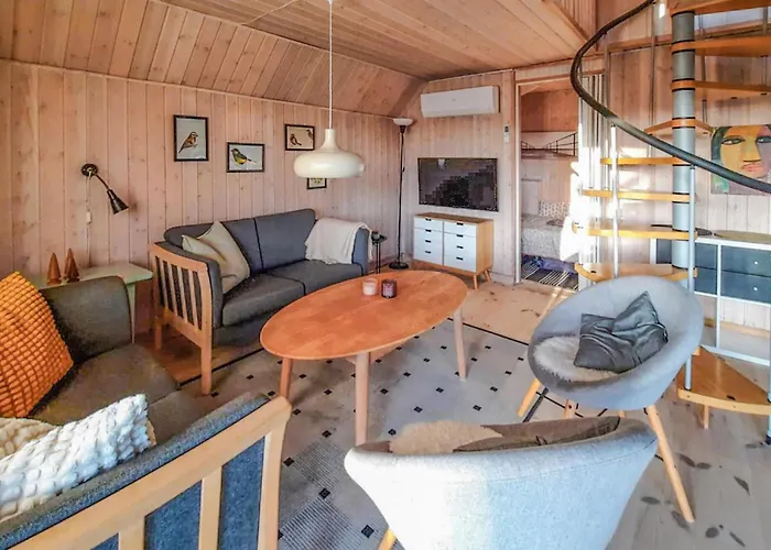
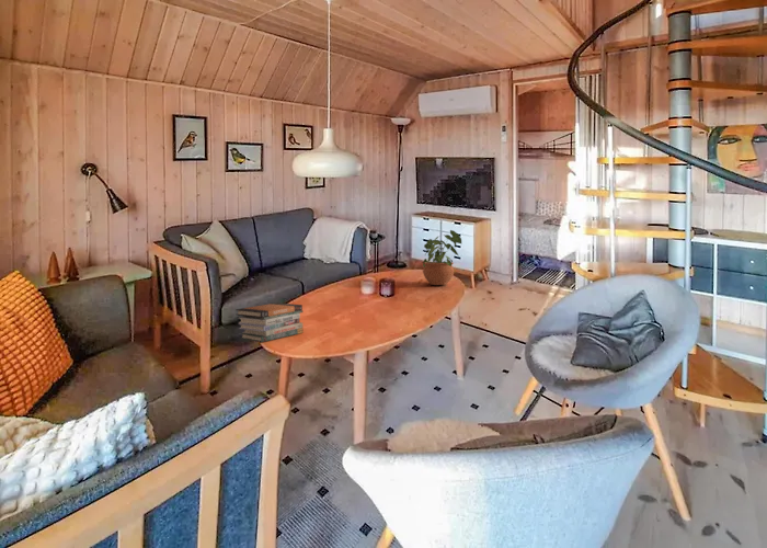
+ book stack (271, 321)
+ potted plant (443, 256)
